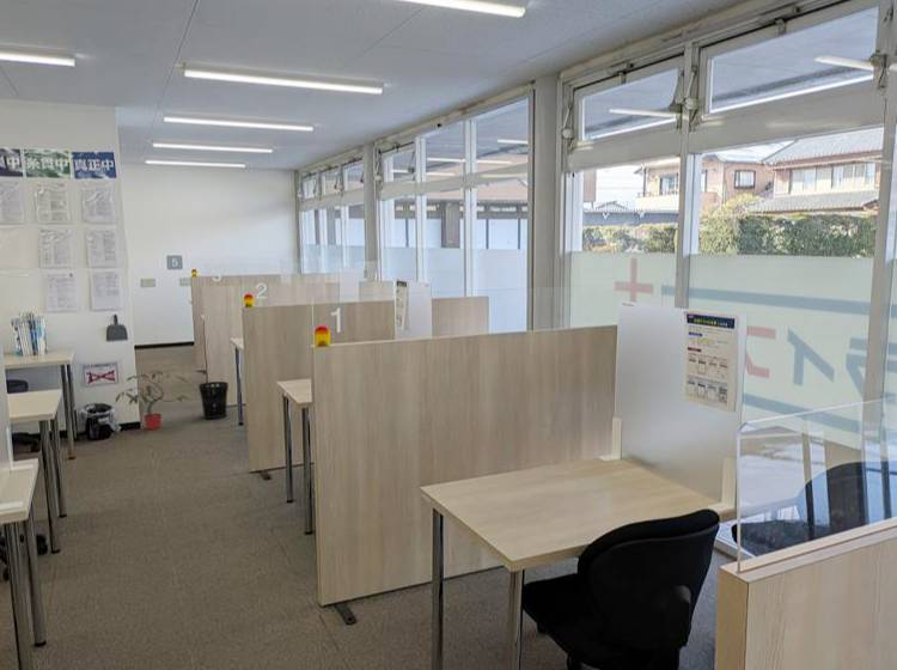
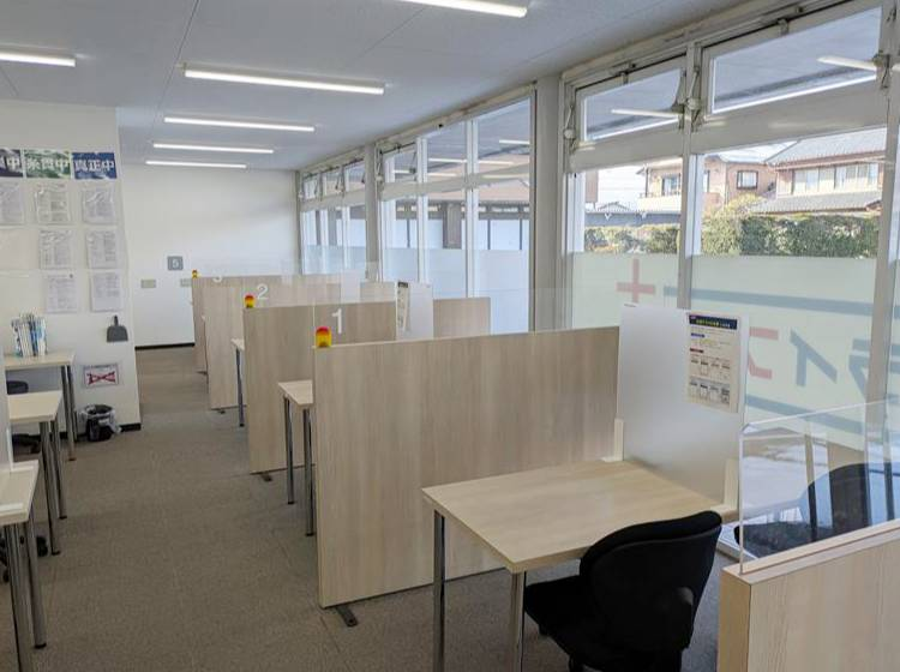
- wastebasket (214, 400)
- potted plant (154, 400)
